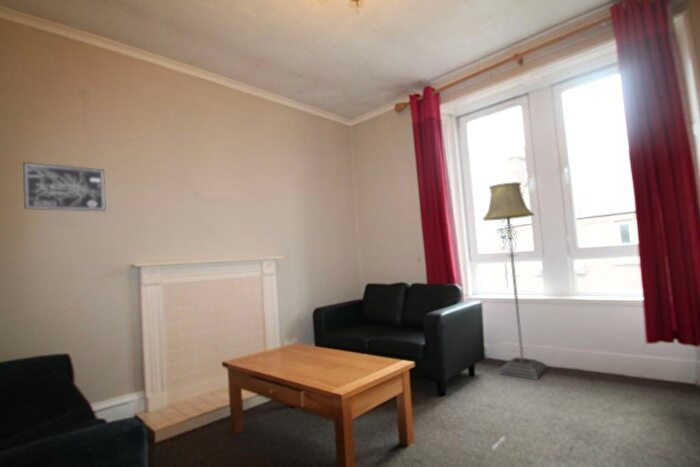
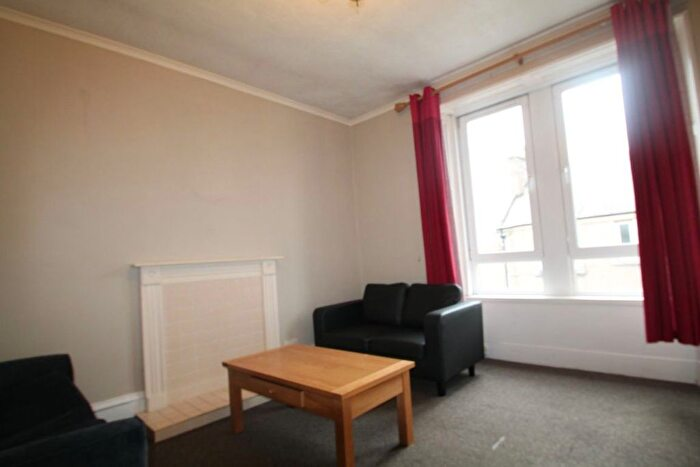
- floor lamp (514, 277)
- wall art (66, 188)
